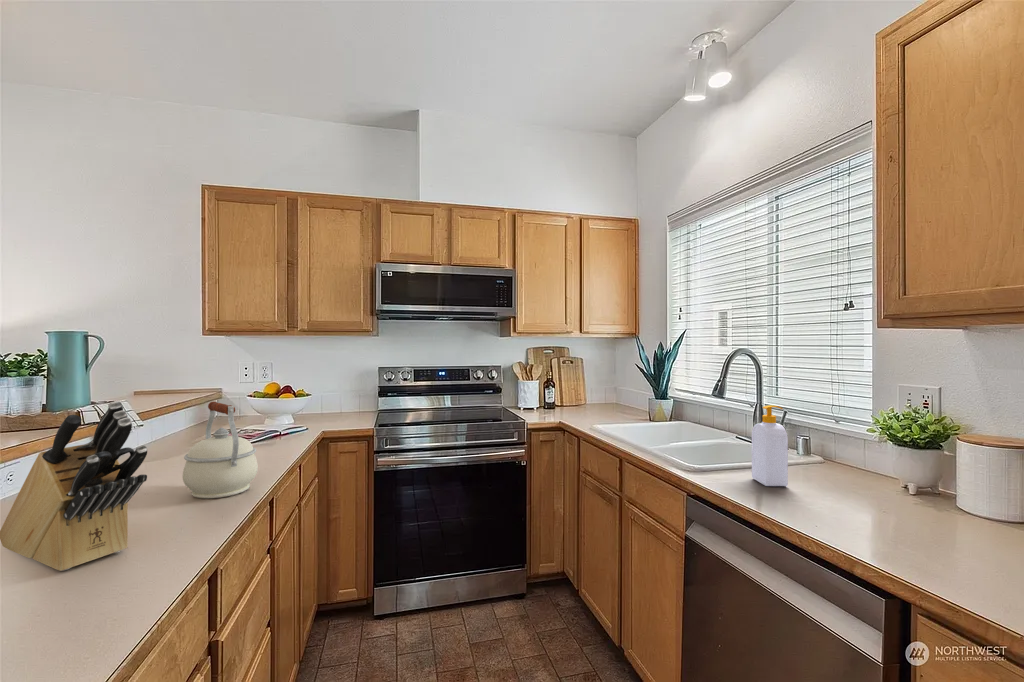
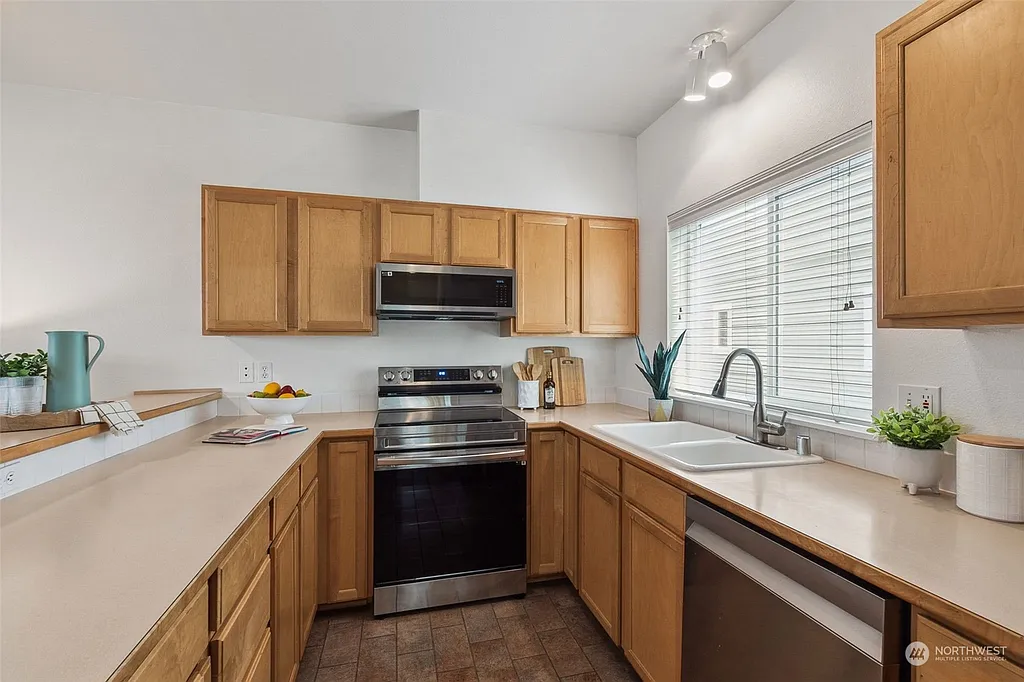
- soap bottle (770, 444)
- knife block (73, 476)
- kettle (219, 446)
